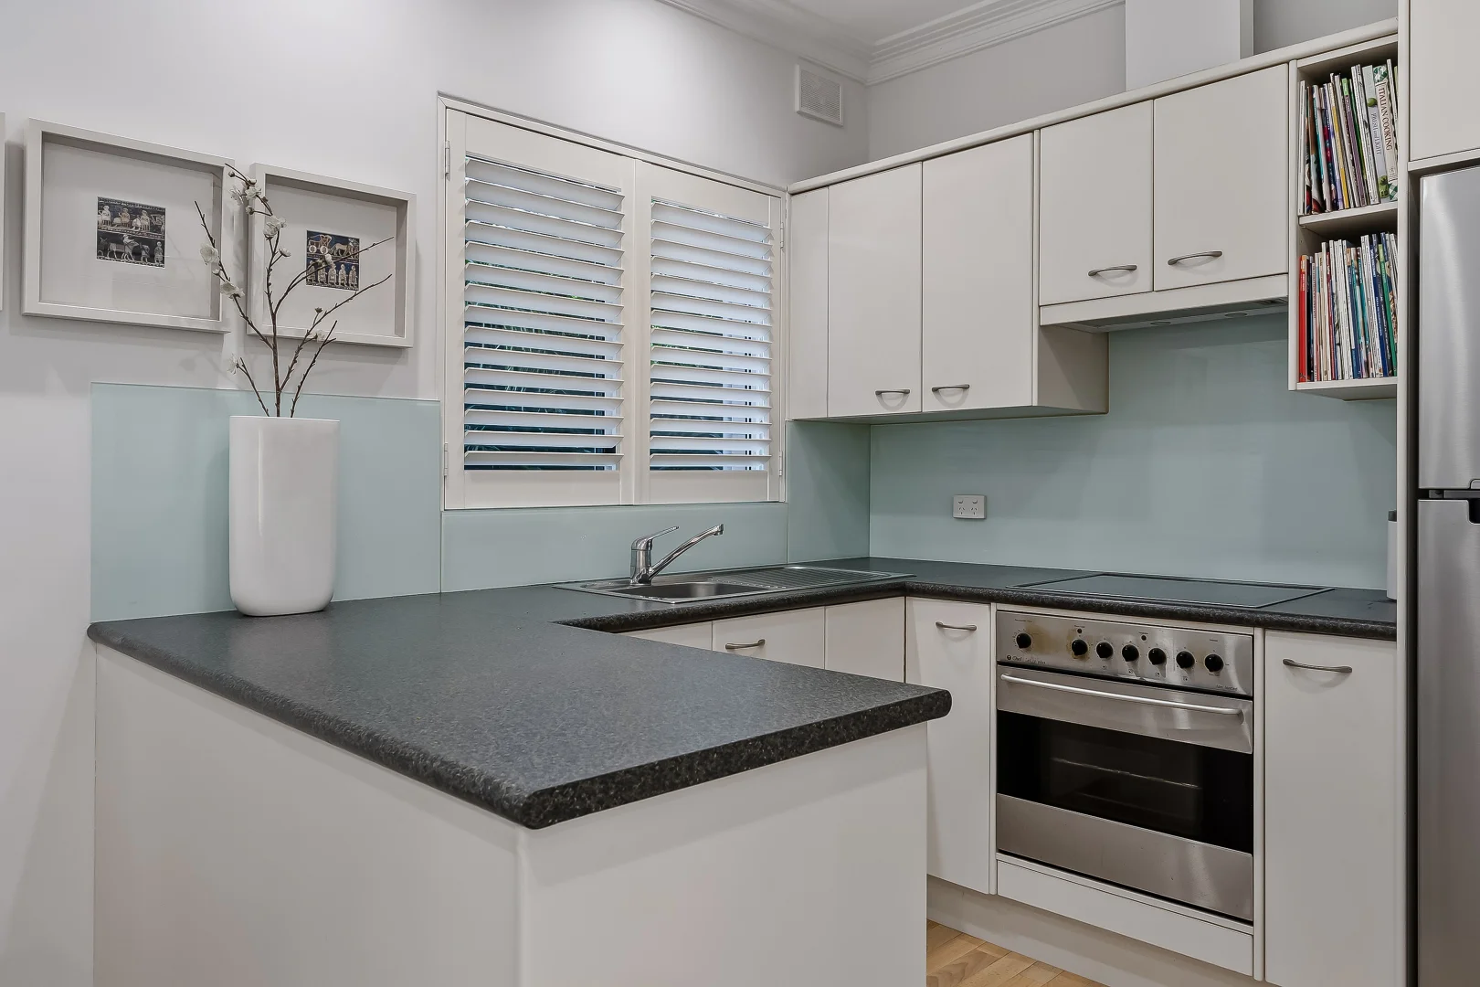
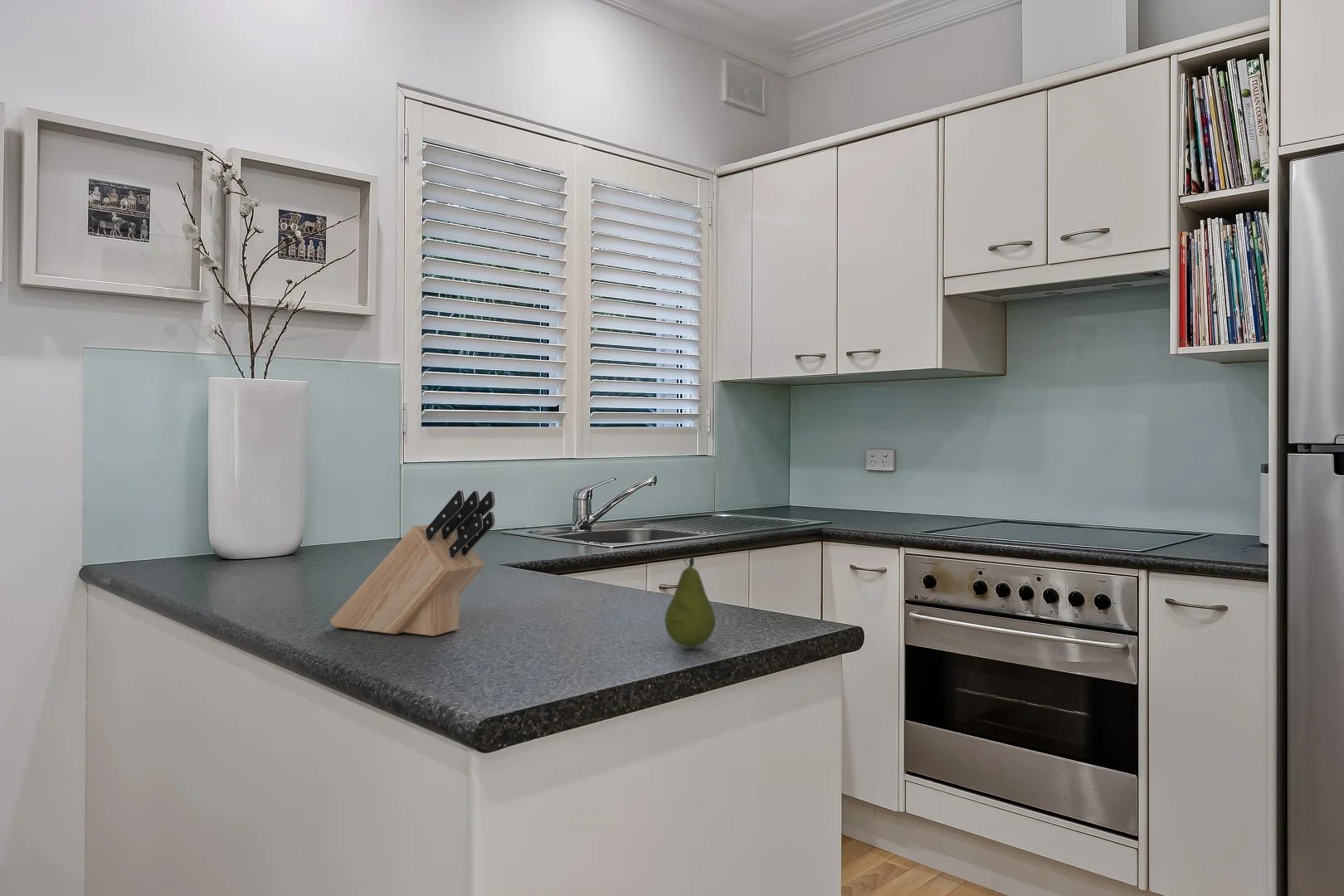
+ fruit (689, 600)
+ knife block (417, 558)
